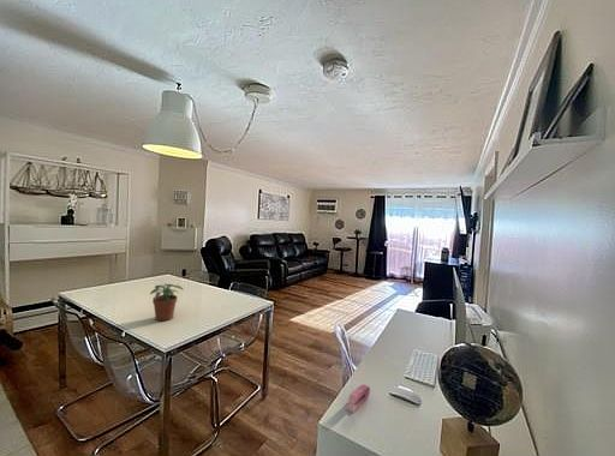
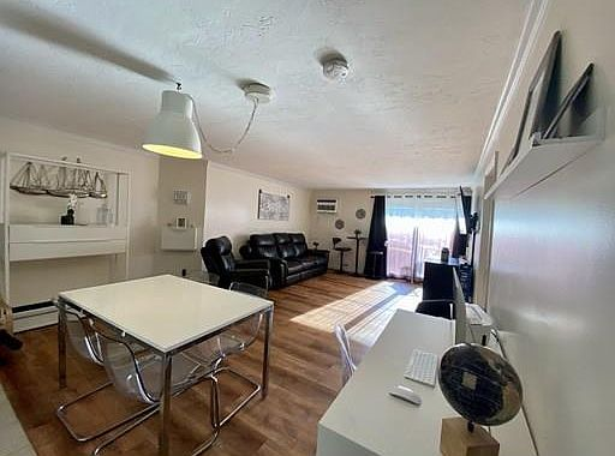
- stapler (358, 395)
- potted plant (166, 301)
